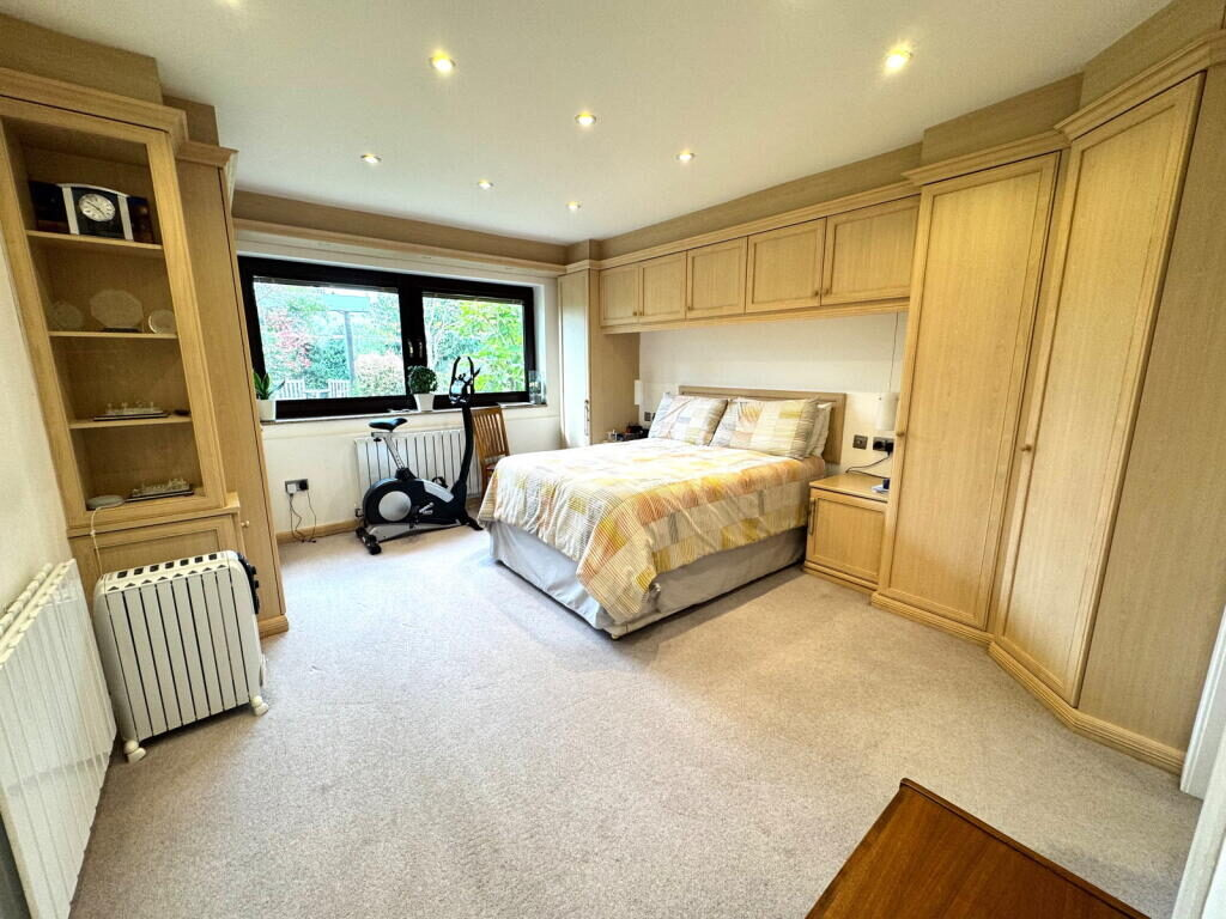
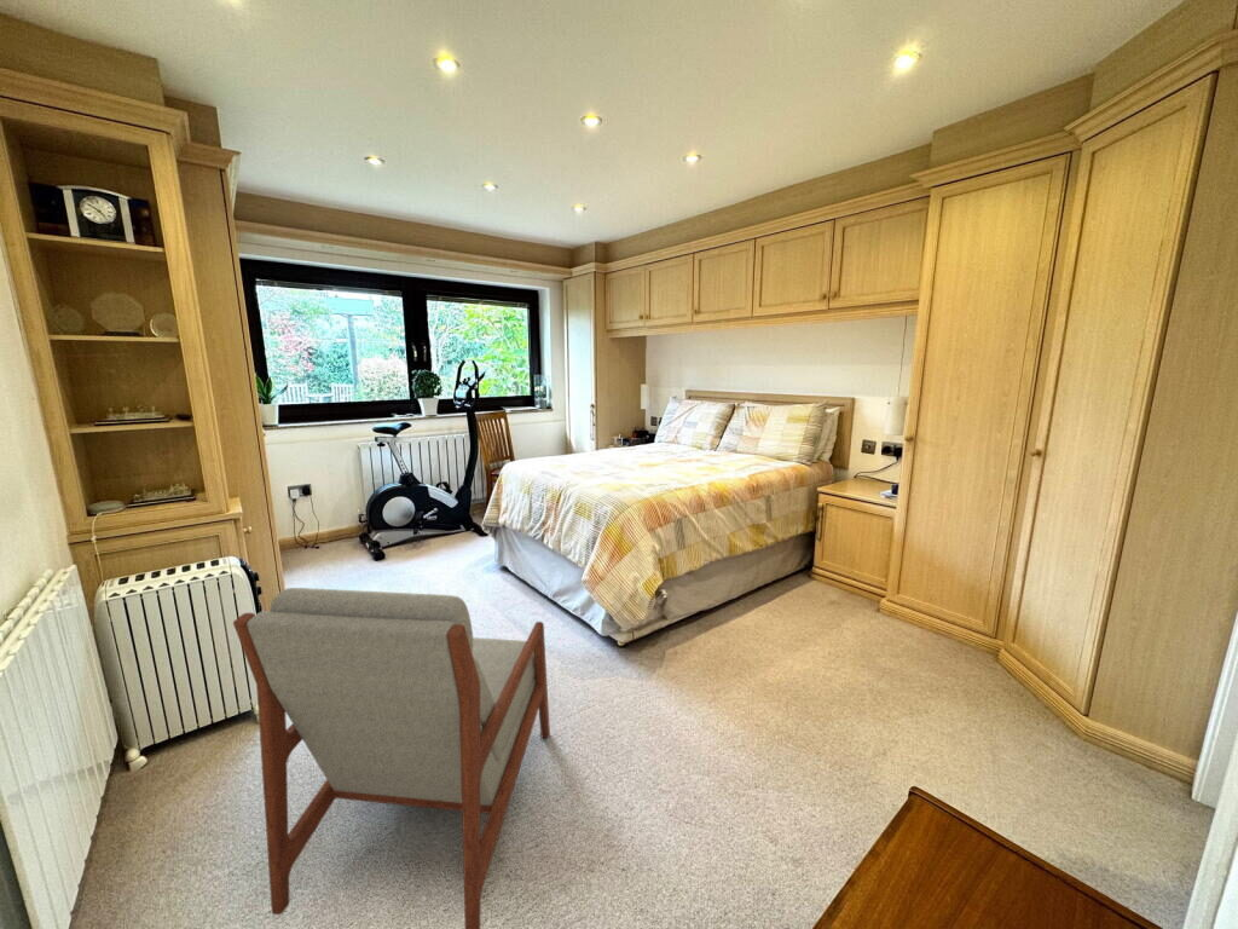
+ armchair (433, 682)
